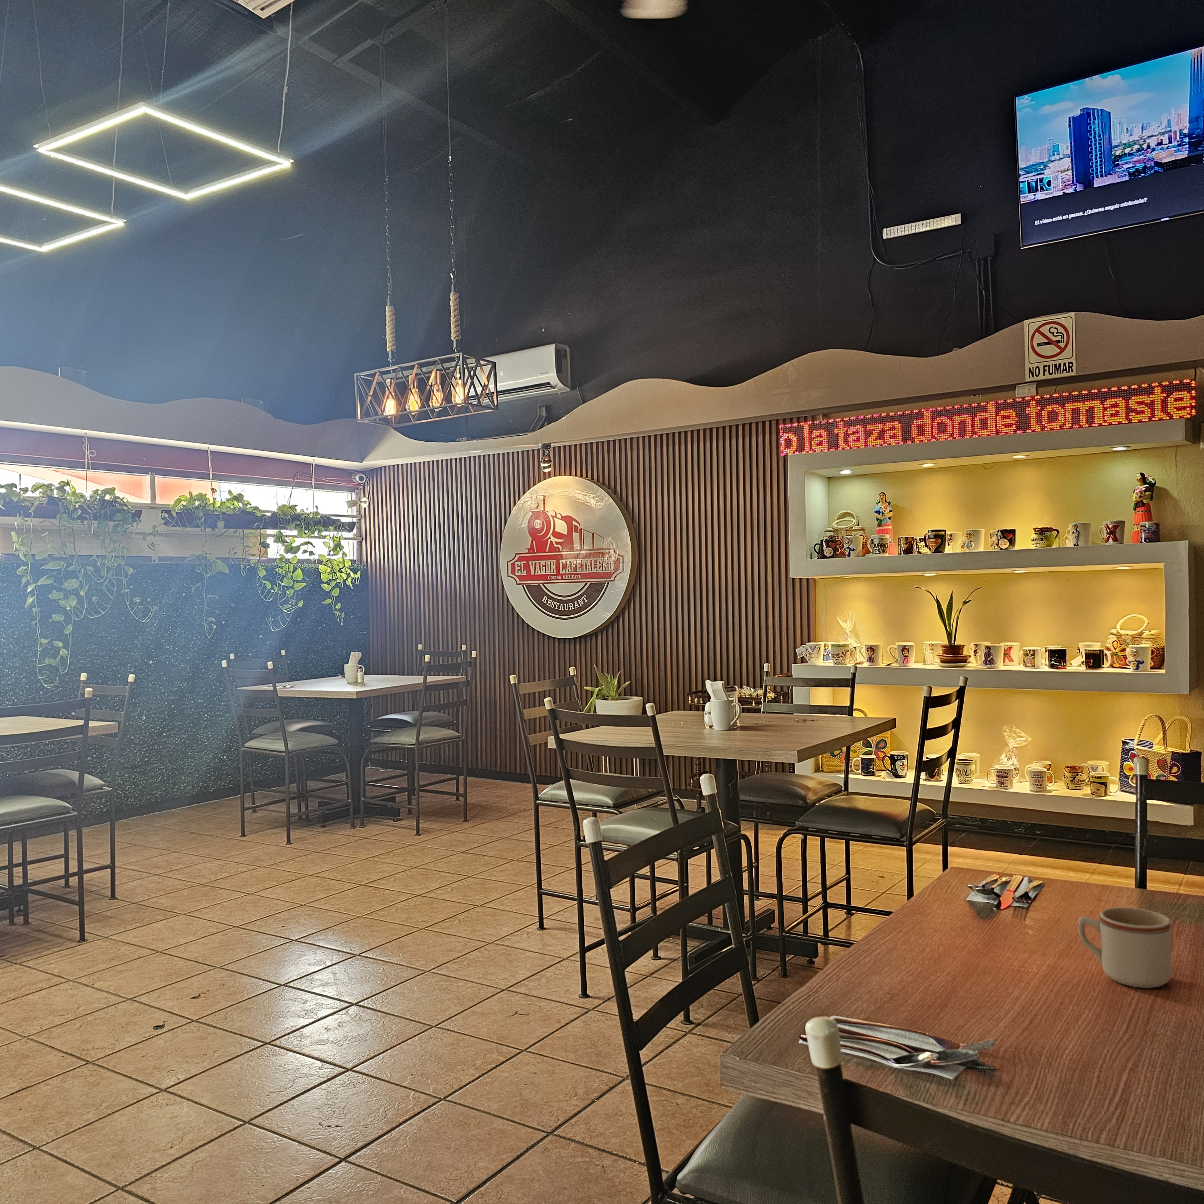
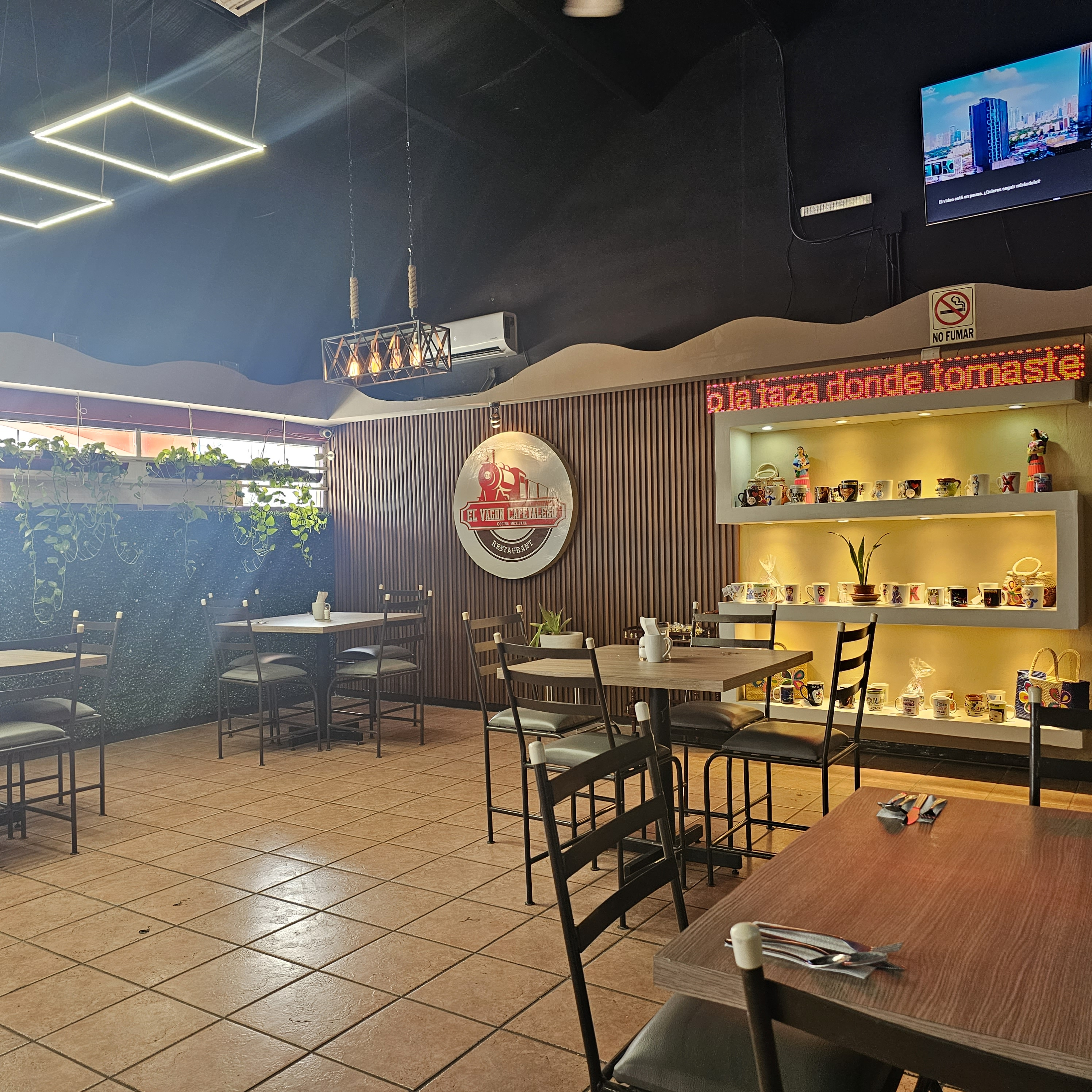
- mug (1124, 945)
